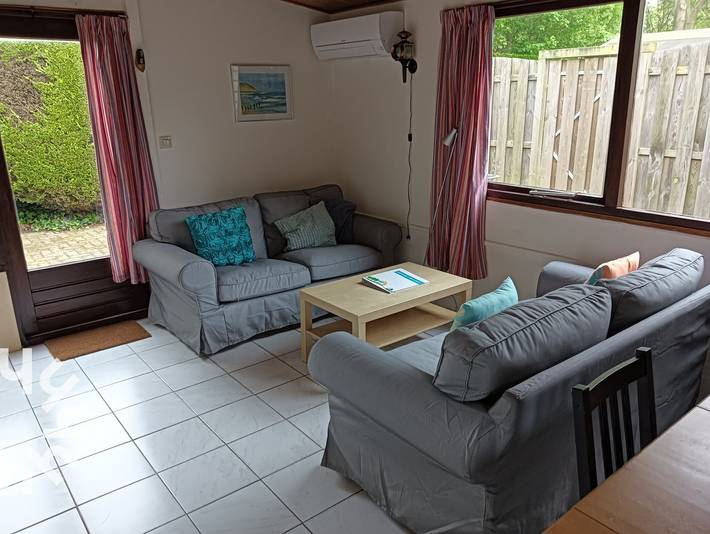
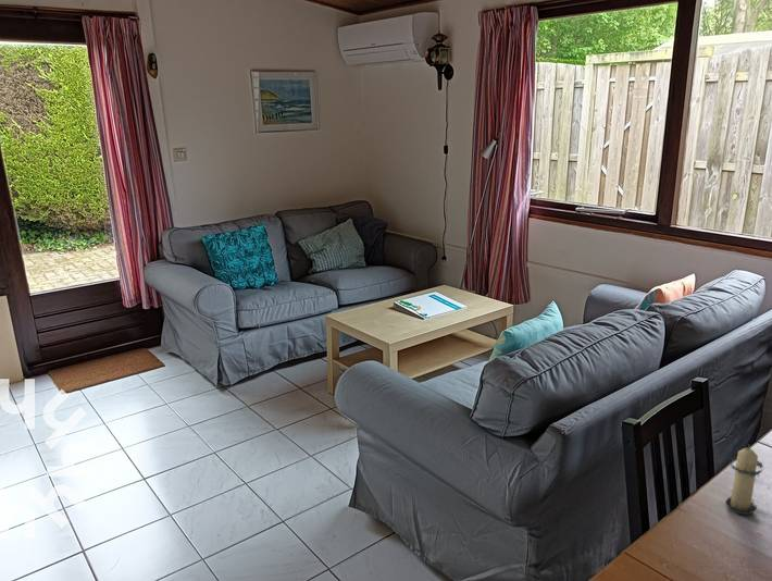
+ candle (744, 477)
